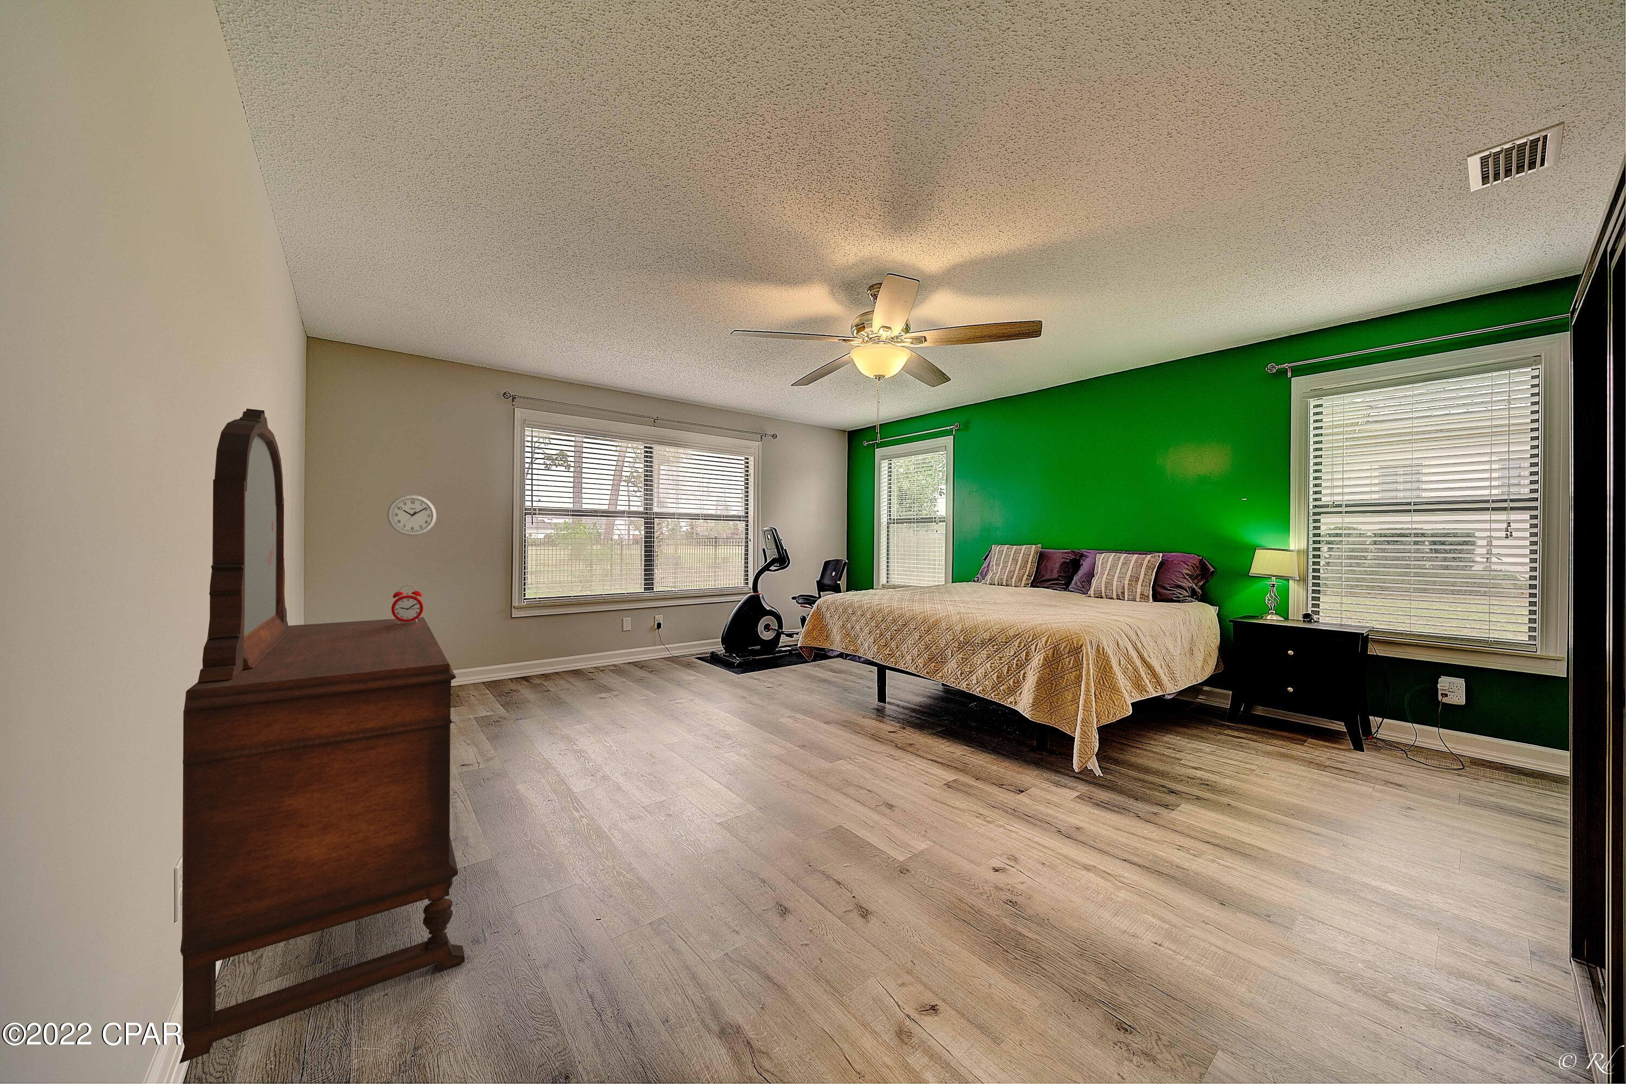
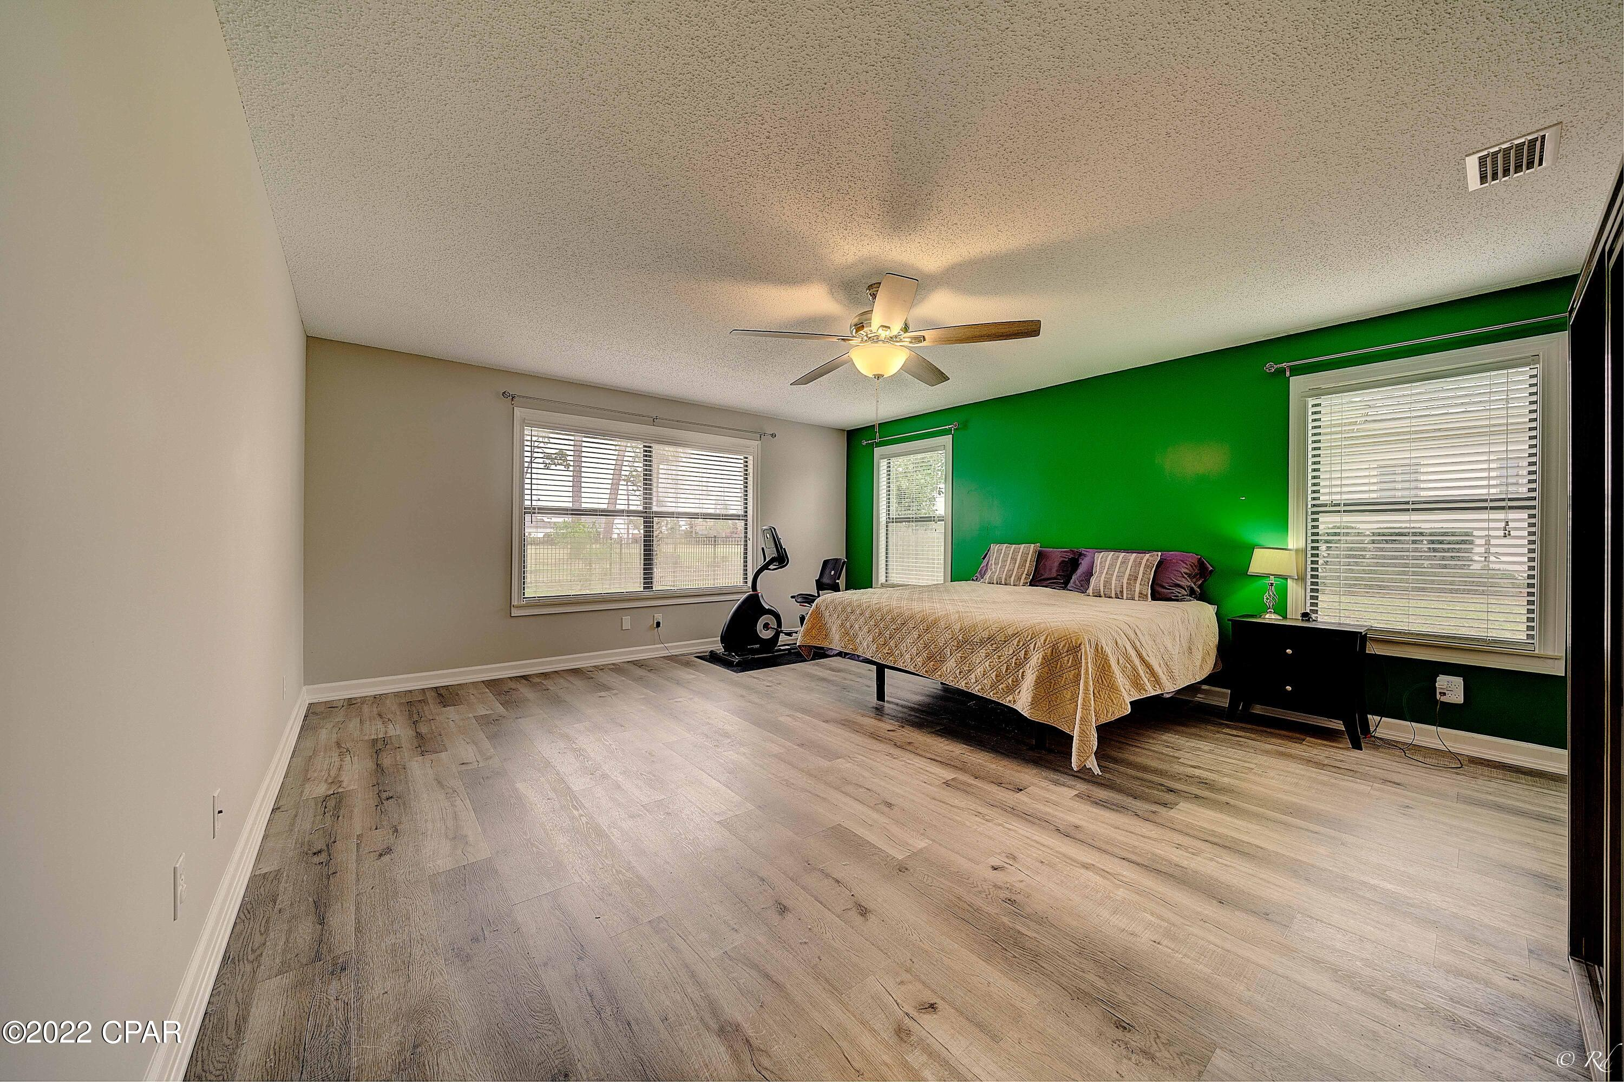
- wall clock (411, 515)
- alarm clock (408, 604)
- dresser (350, 653)
